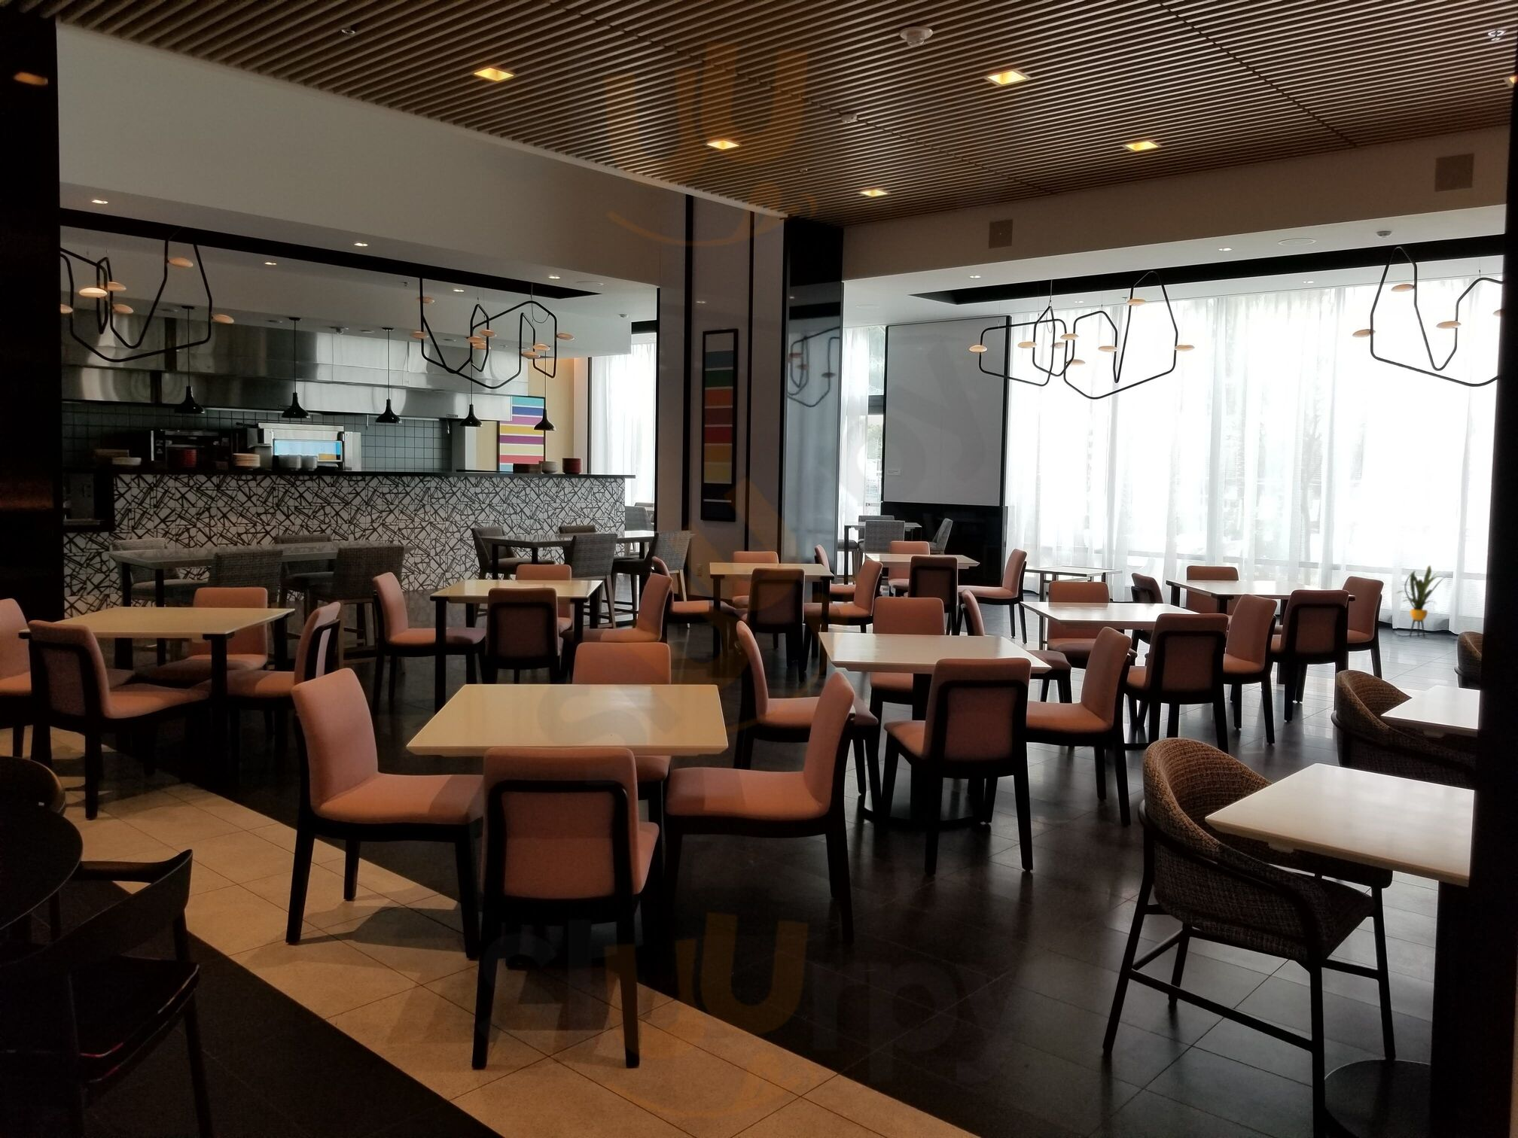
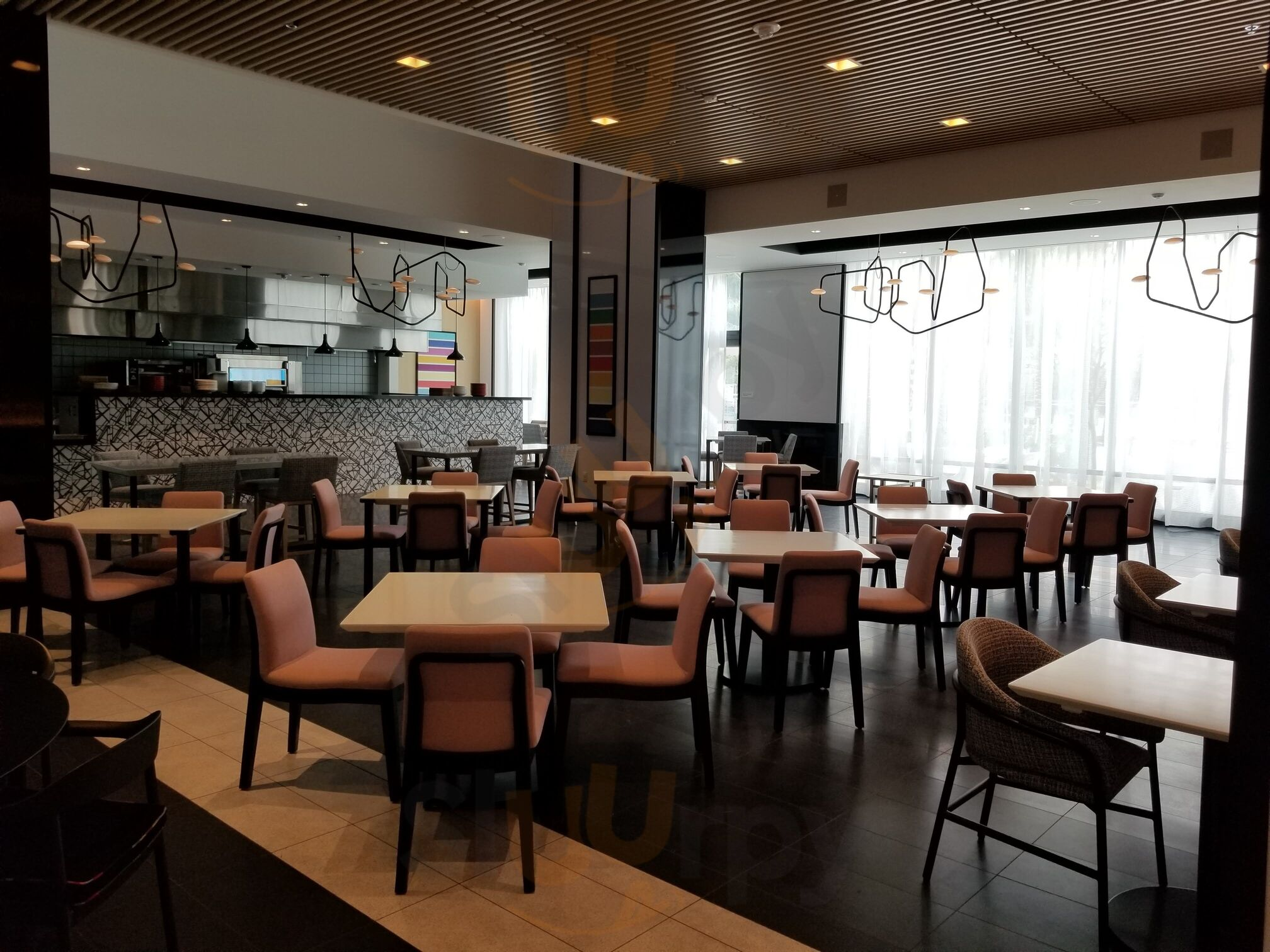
- house plant (1424, 601)
